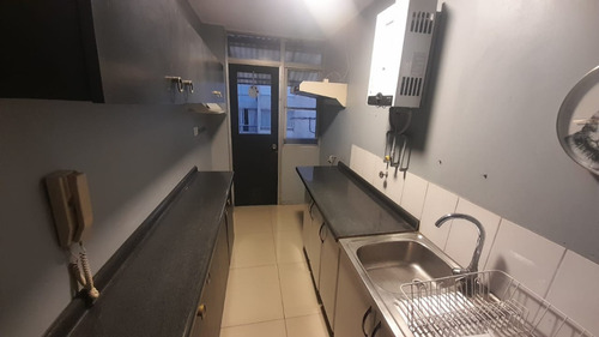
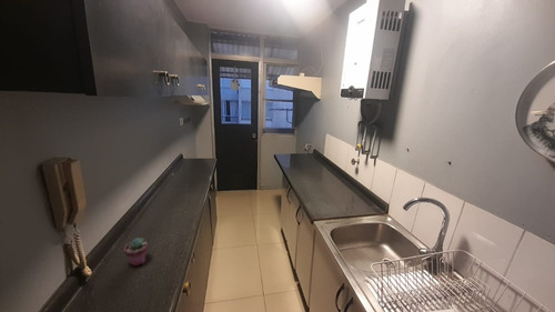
+ potted succulent (137, 250)
